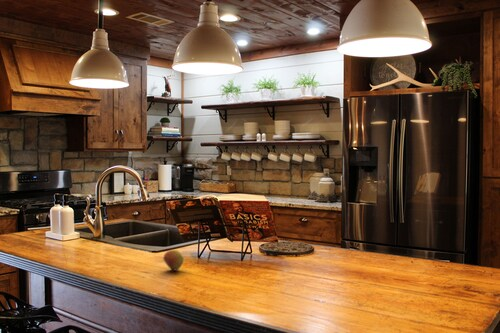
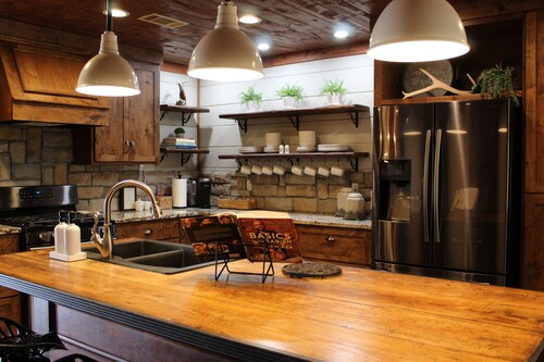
- apple (173, 260)
